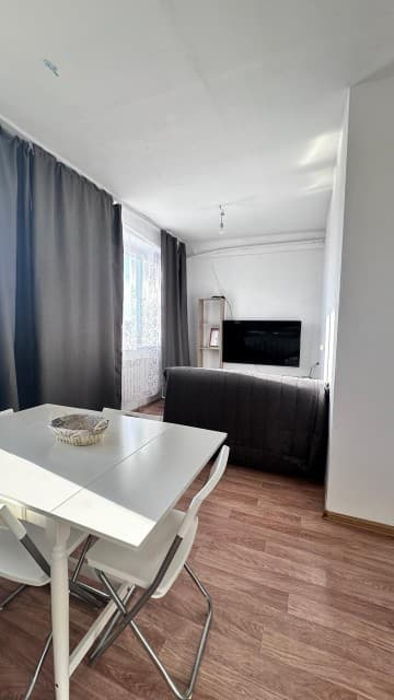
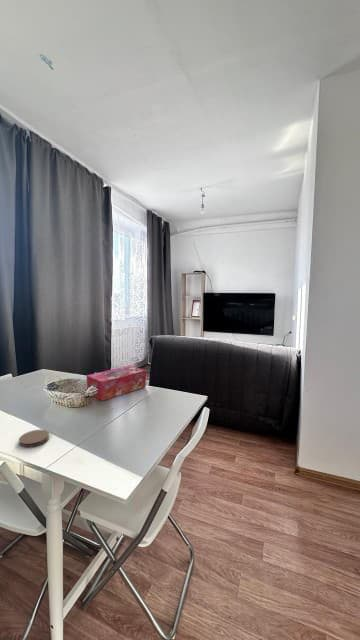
+ coaster (34, 438)
+ tissue box (117, 381)
